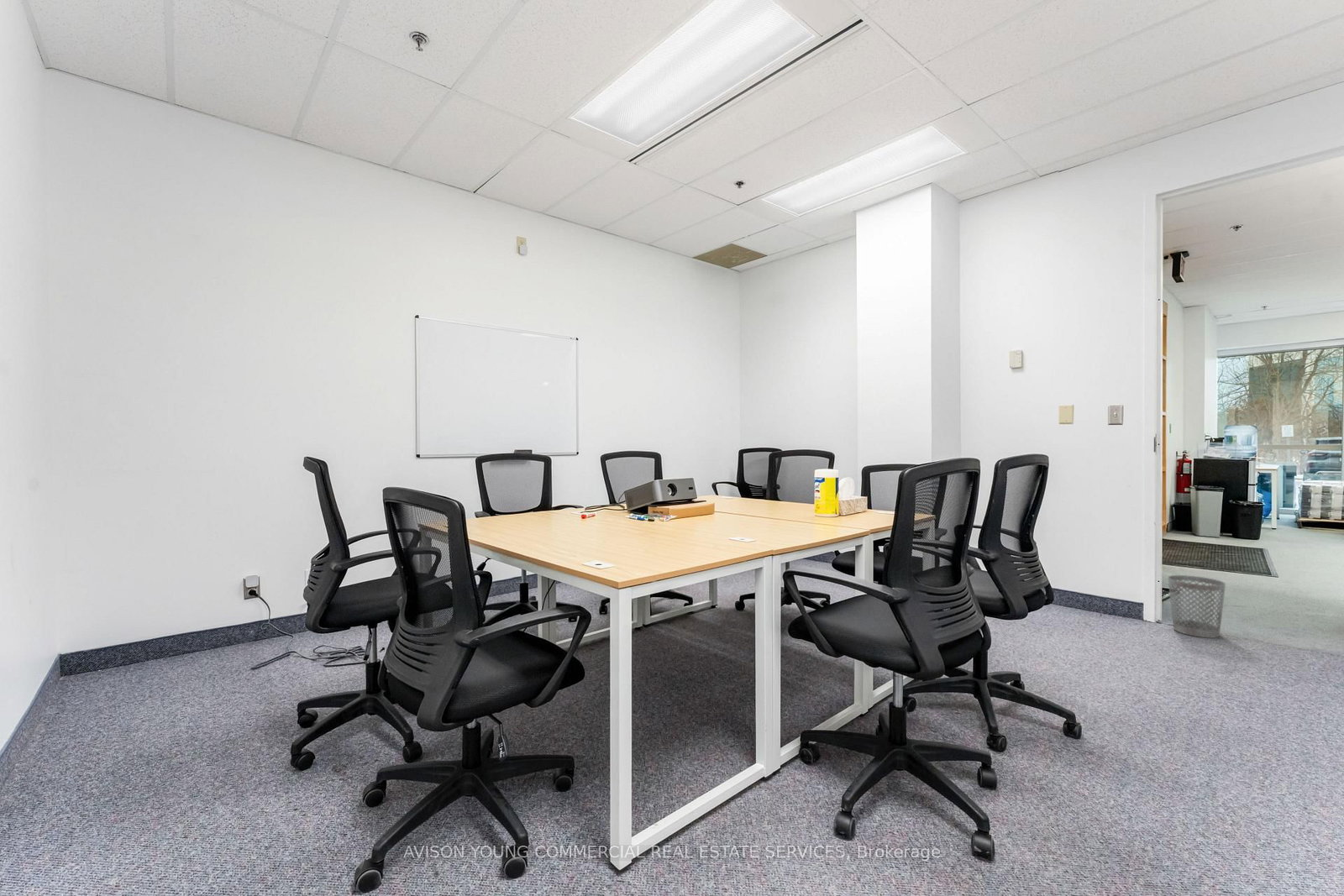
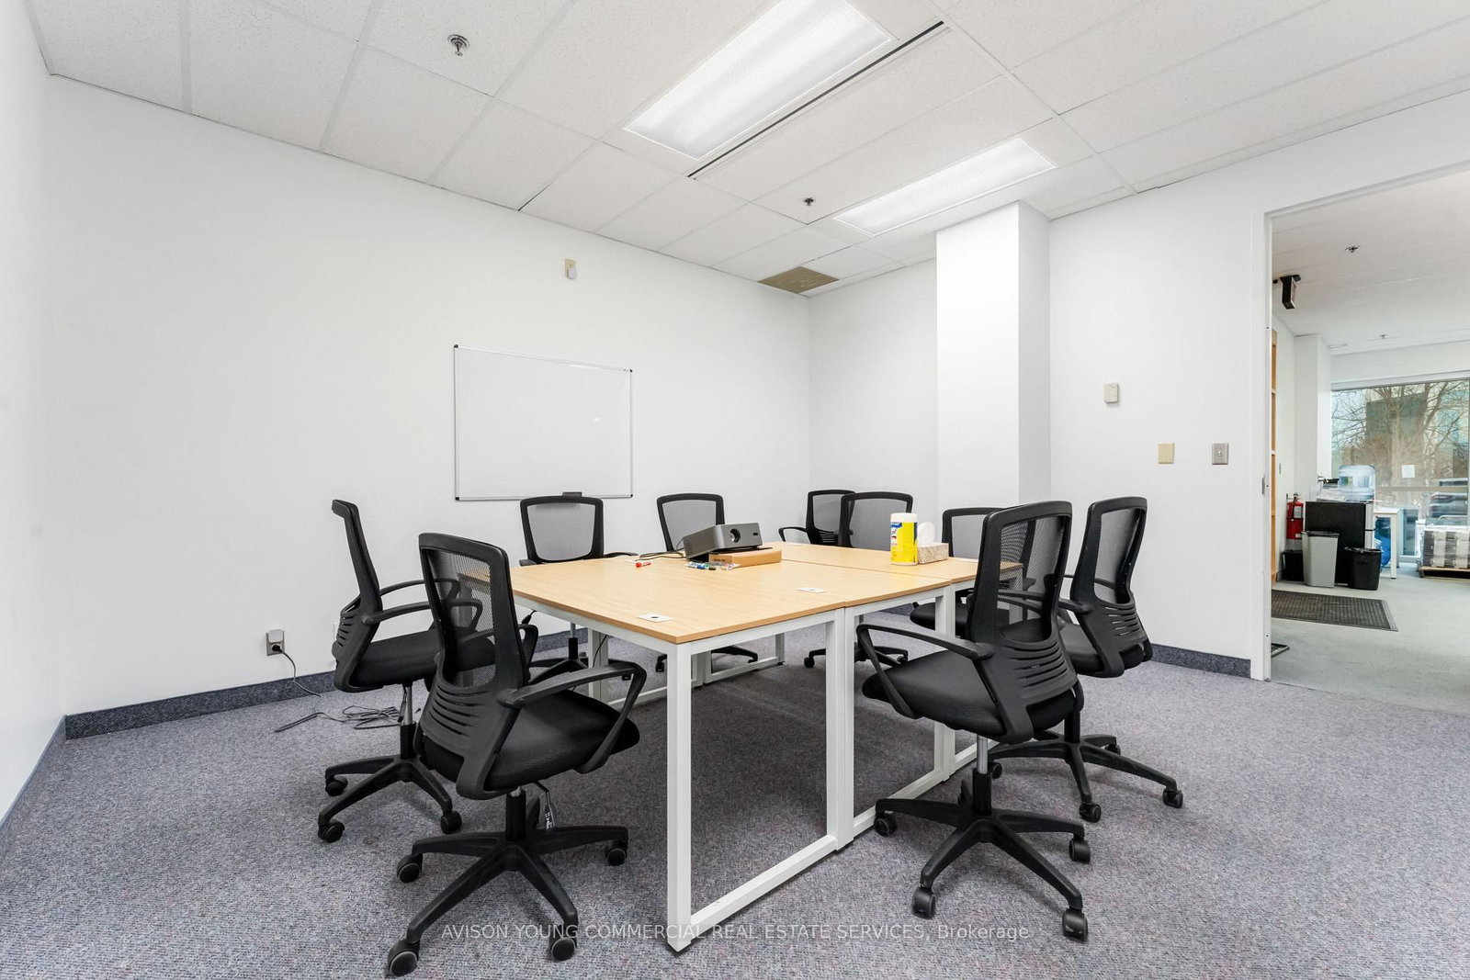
- wastebasket (1195, 606)
